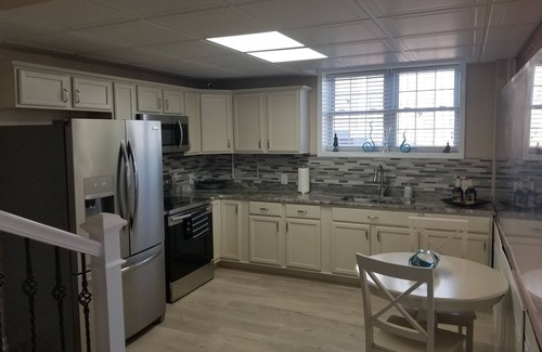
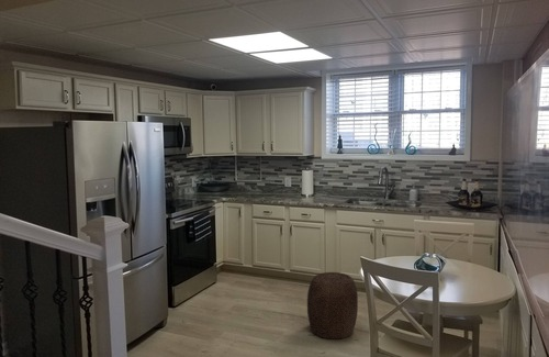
+ stool (332, 303)
